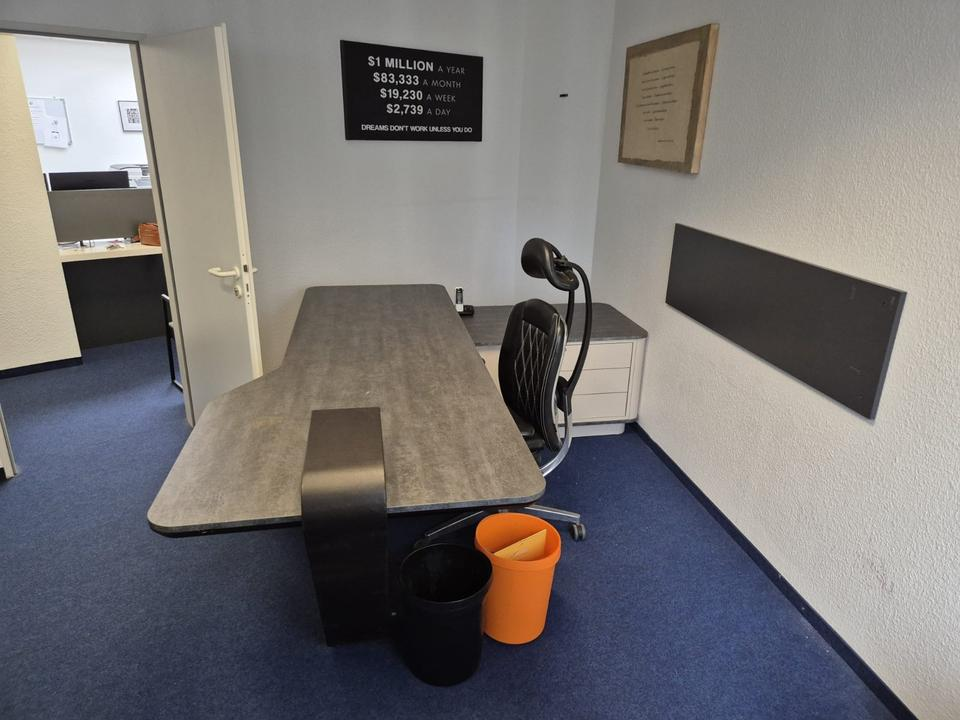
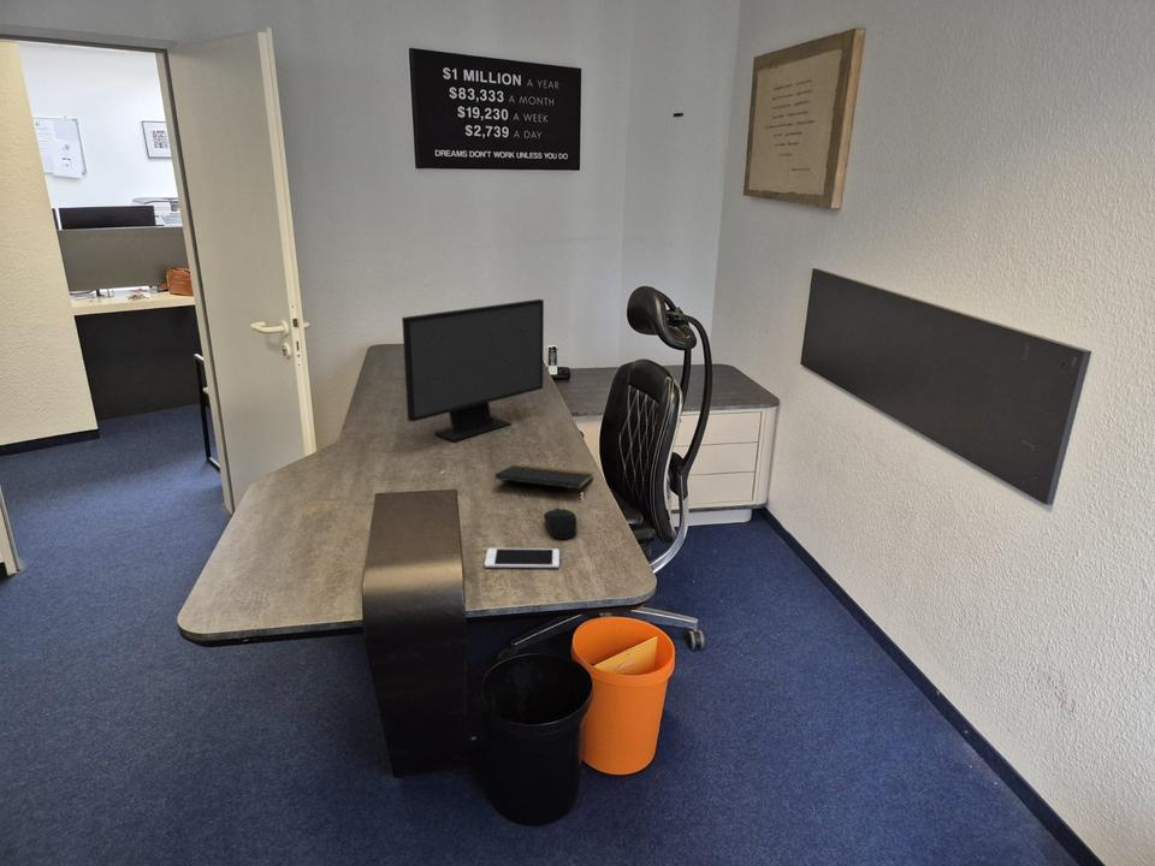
+ computer mouse (559, 518)
+ cell phone (522, 557)
+ notepad (545, 475)
+ computer monitor (472, 369)
